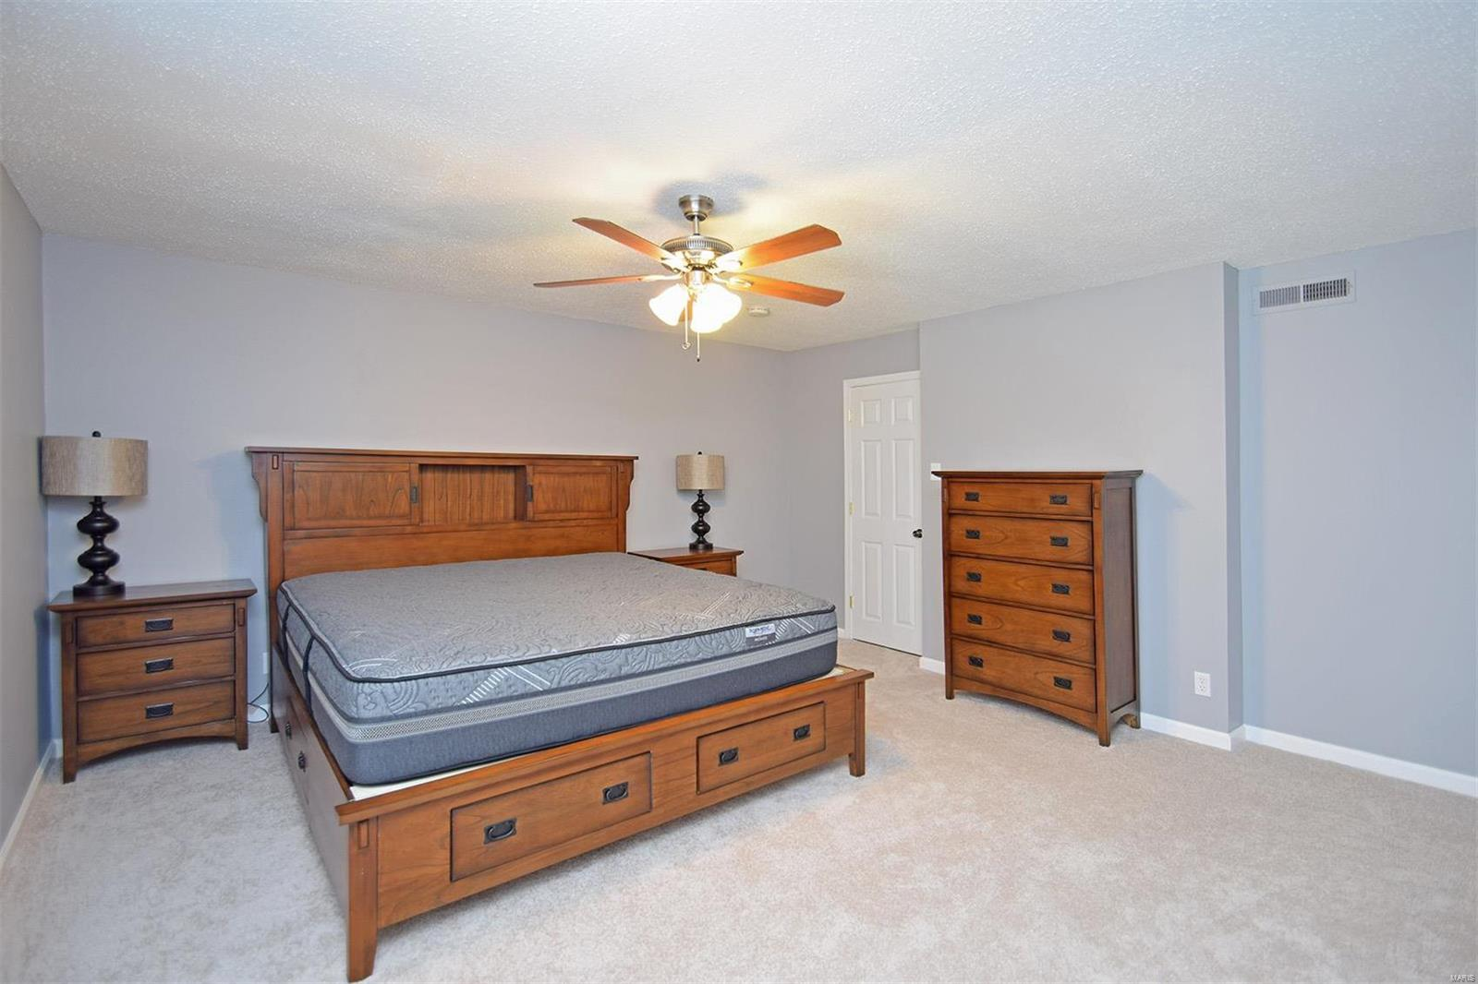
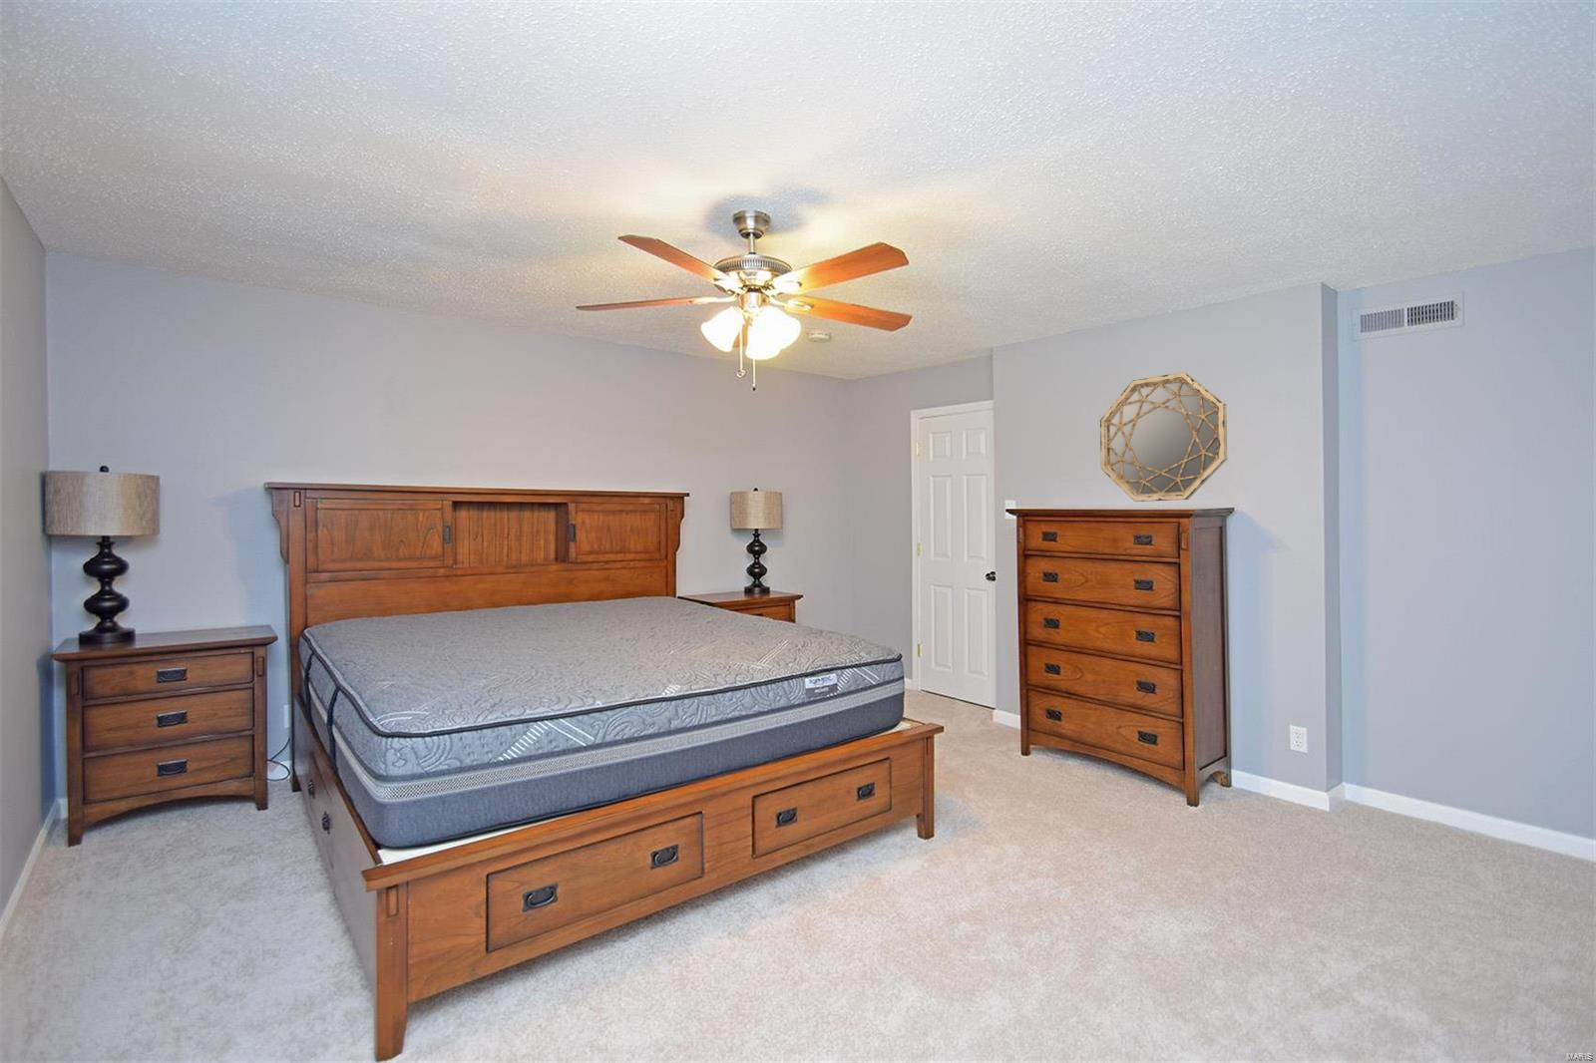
+ home mirror (1159, 438)
